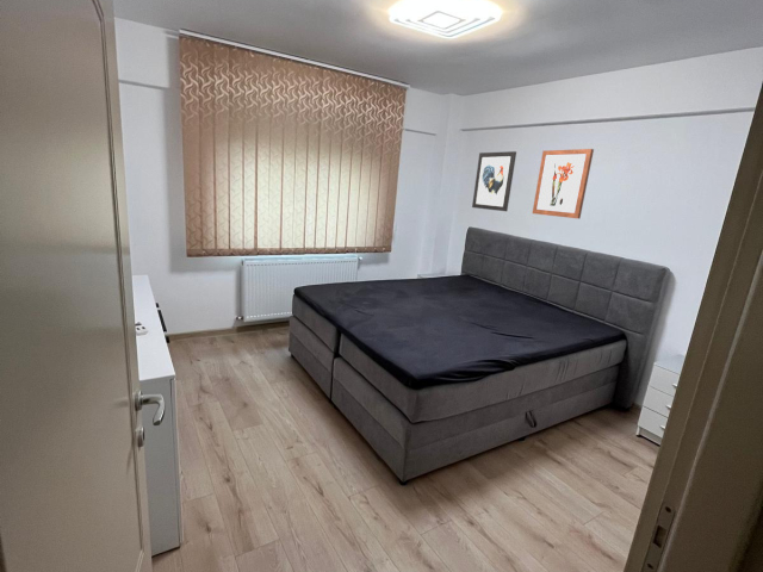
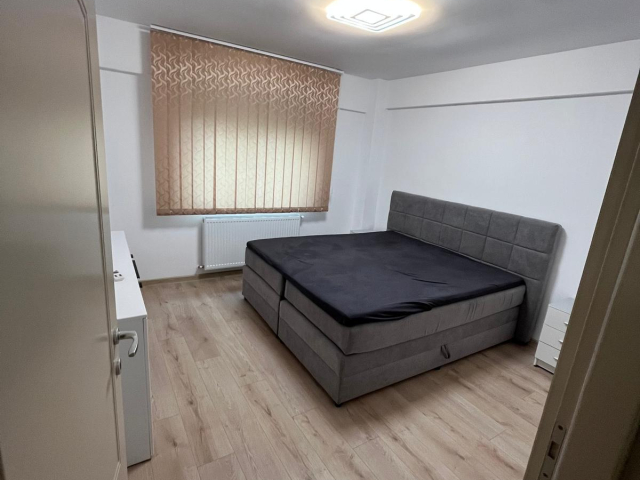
- wall art (492, 181)
- wall art (560, 184)
